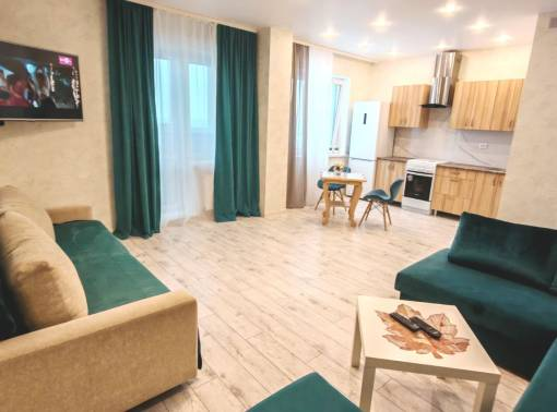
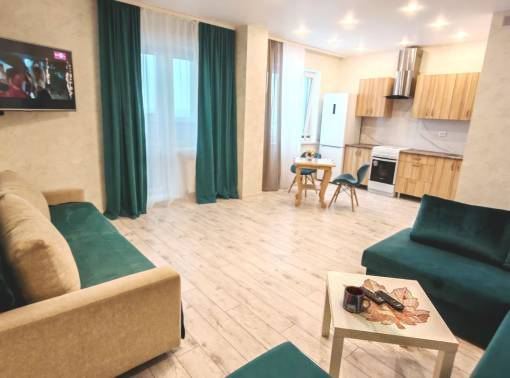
+ mug (355, 299)
